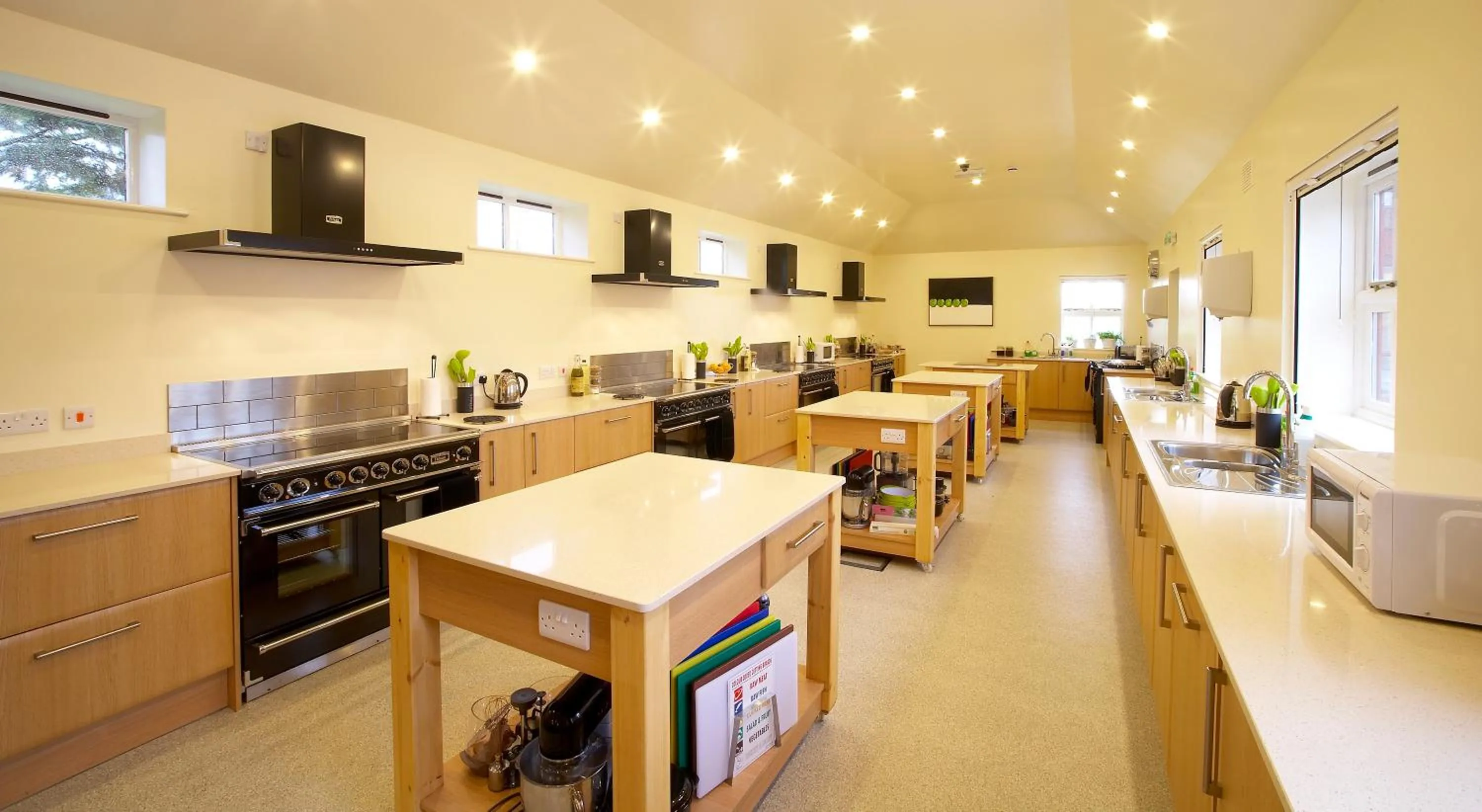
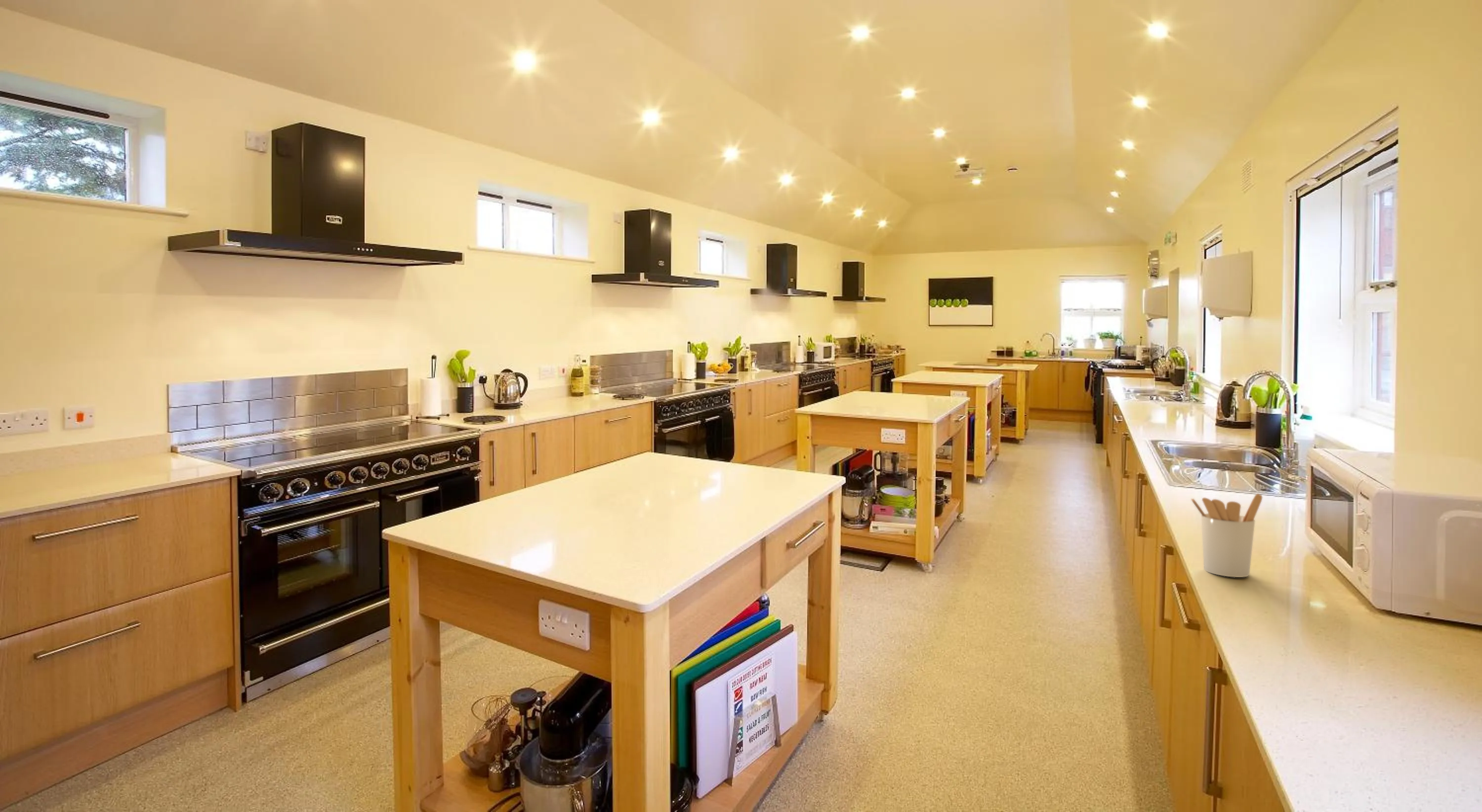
+ utensil holder (1225, 533)
